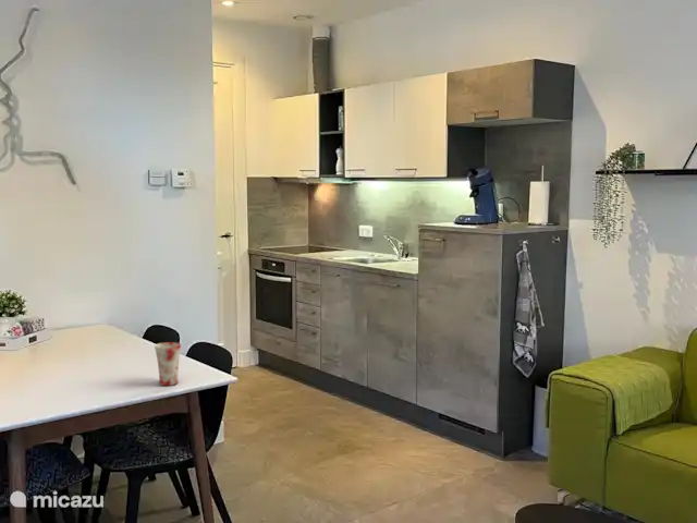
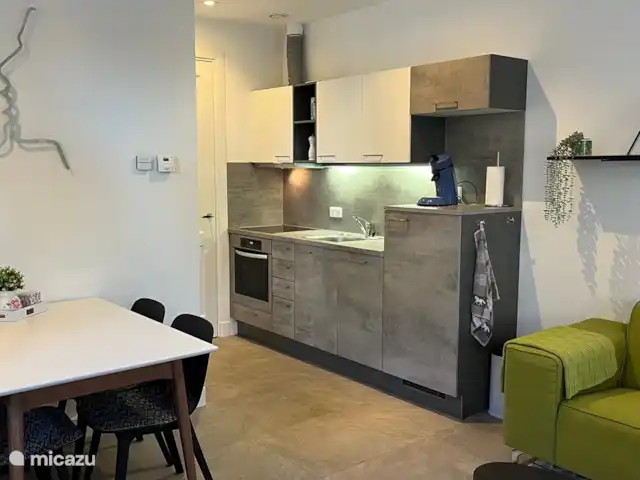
- mug (168, 362)
